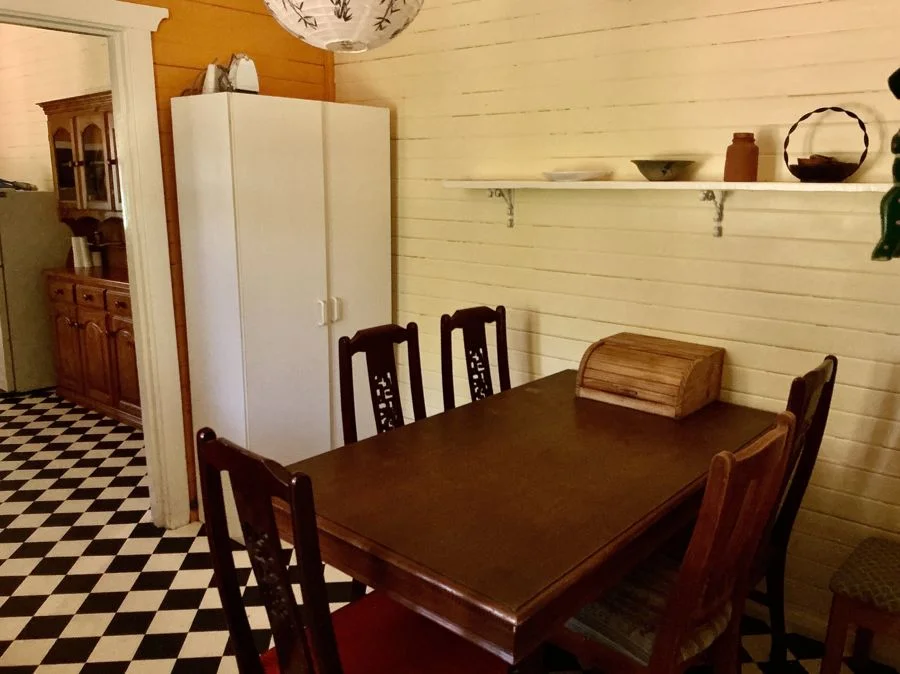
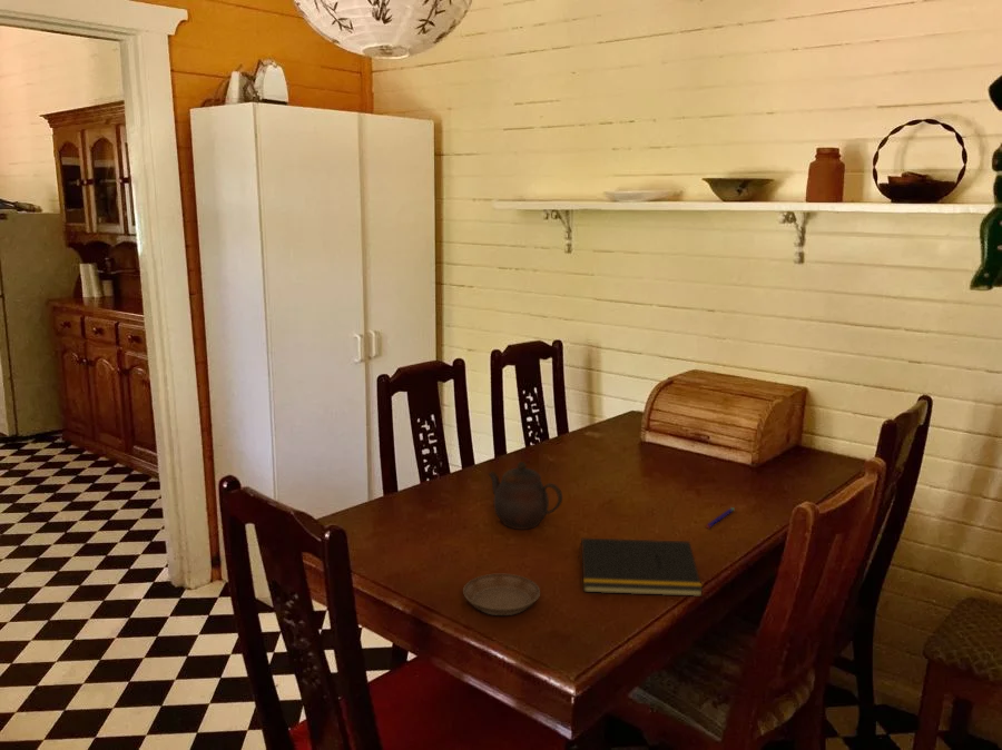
+ saucer (501, 595)
+ notepad (638, 565)
+ pen (720, 516)
+ teapot (523, 493)
